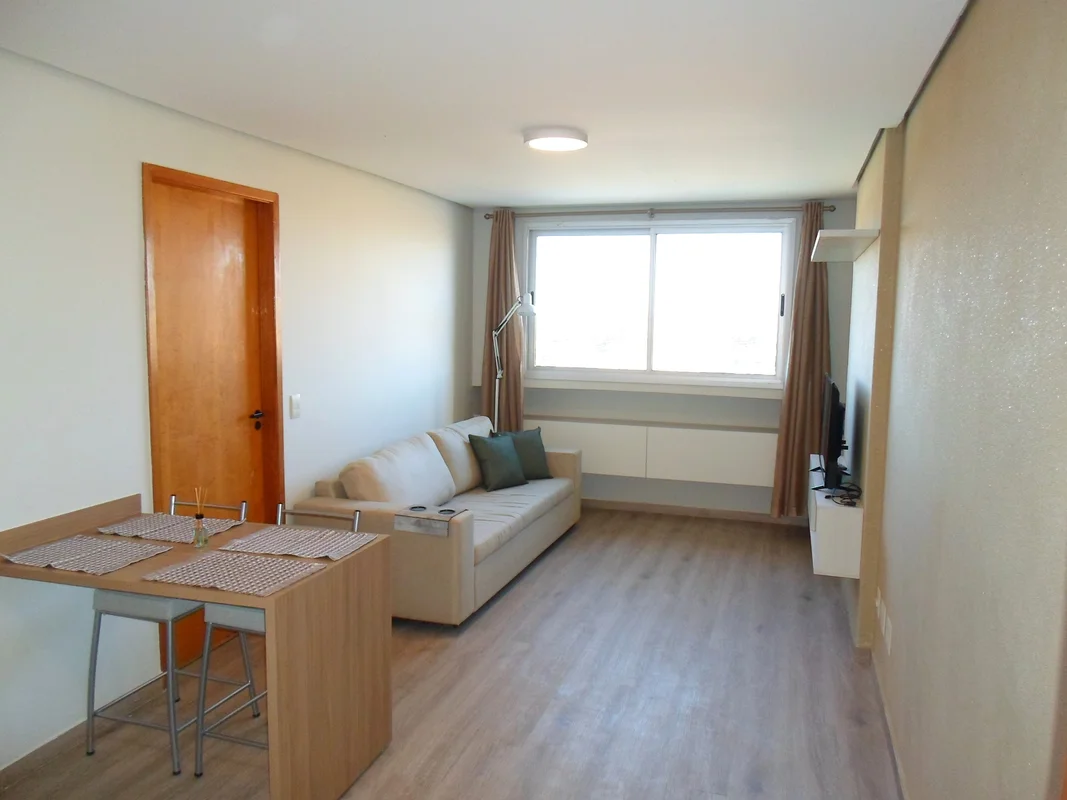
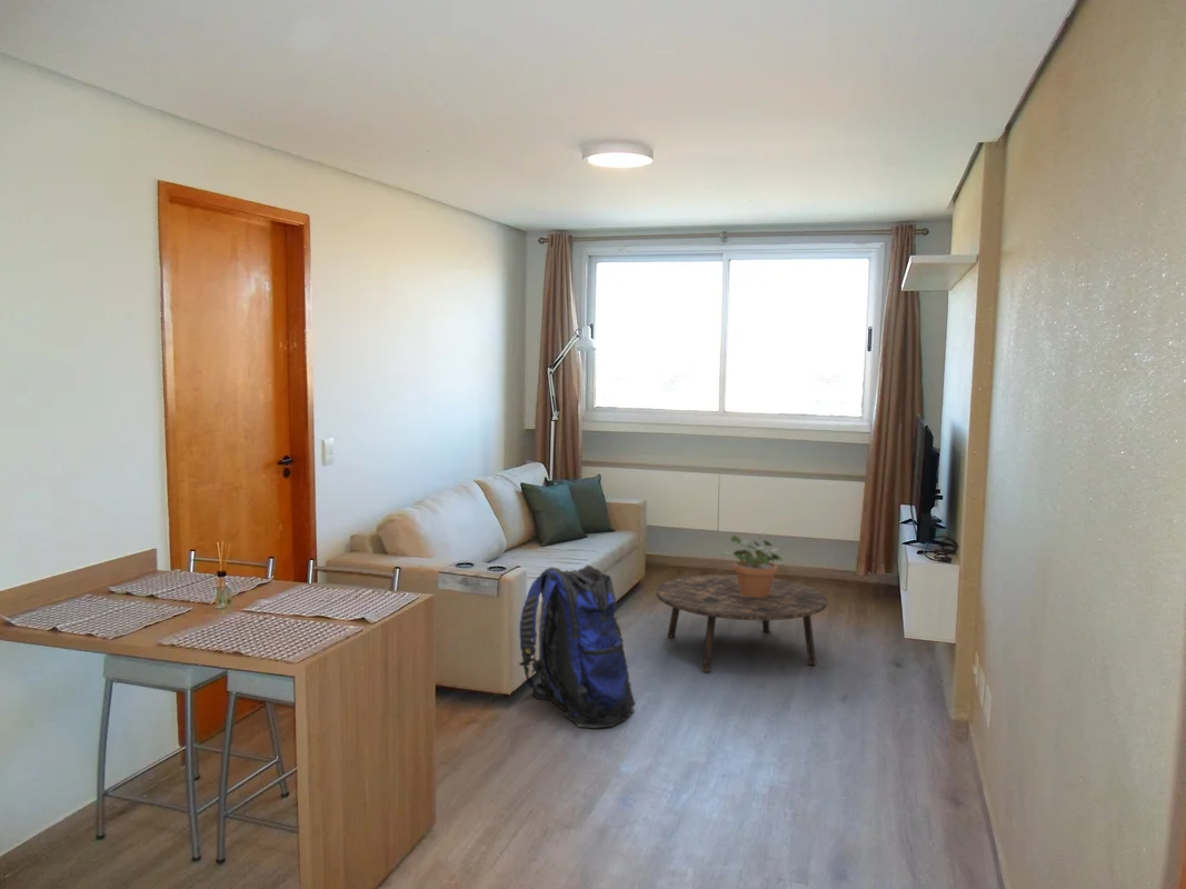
+ backpack (576, 638)
+ coffee table (739, 619)
+ potted plant (756, 563)
